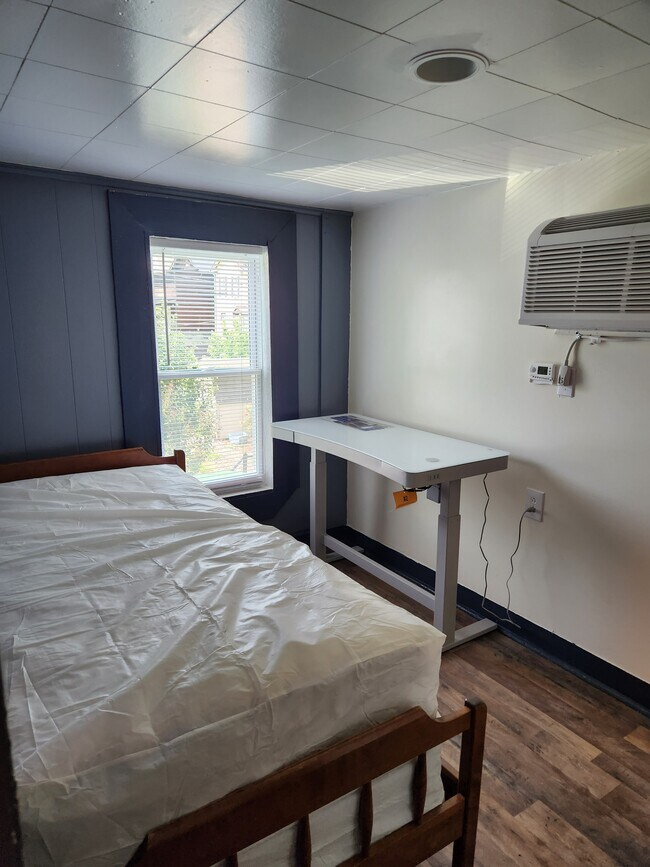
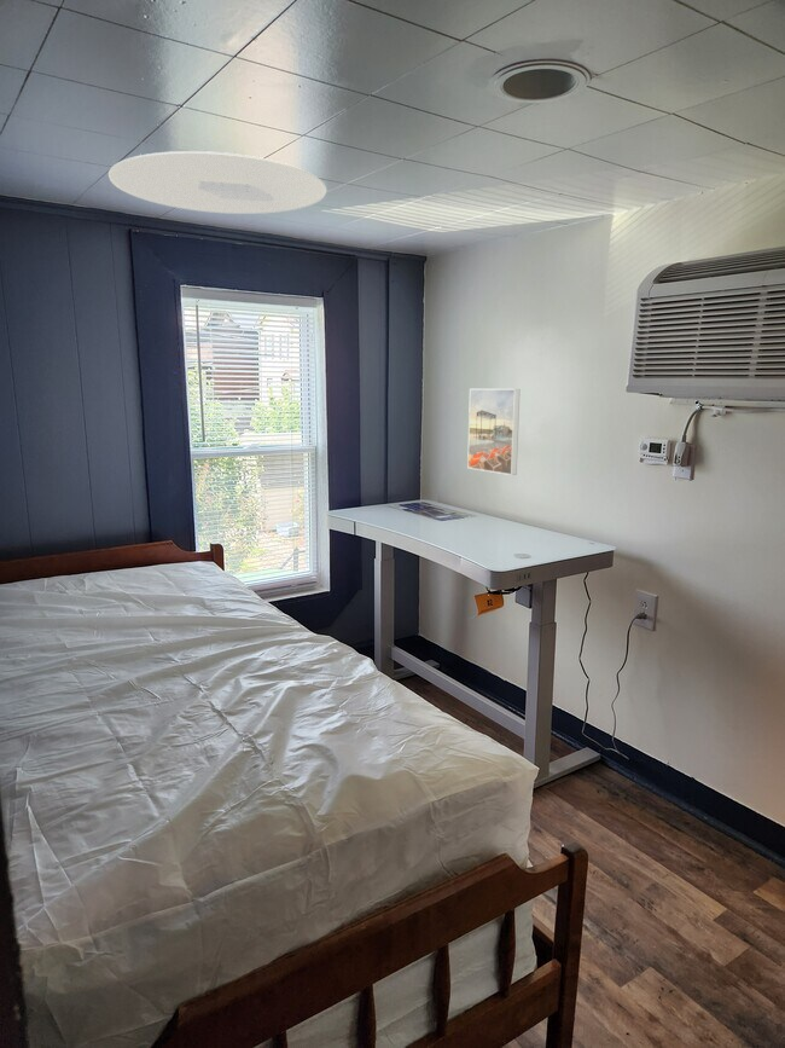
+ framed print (492, 430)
+ ceiling light (221, 176)
